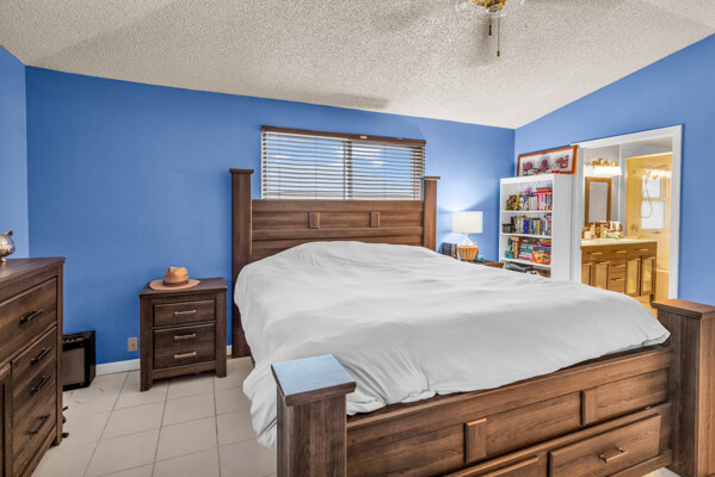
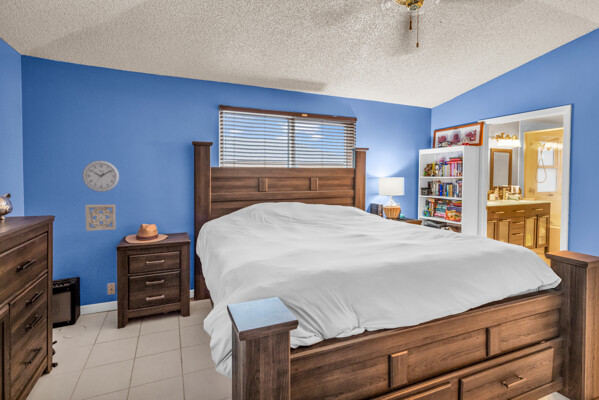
+ wall clock (101, 176)
+ wall ornament (101, 217)
